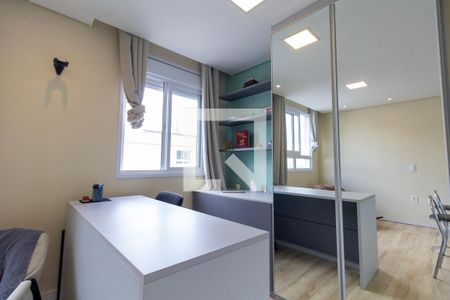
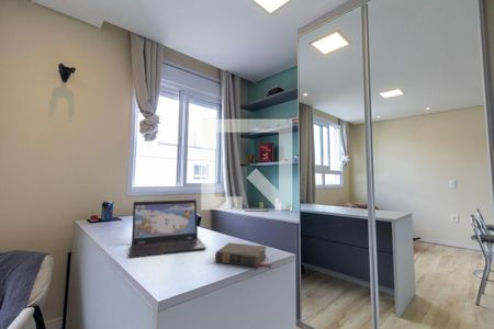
+ laptop (167, 224)
+ book (247, 254)
